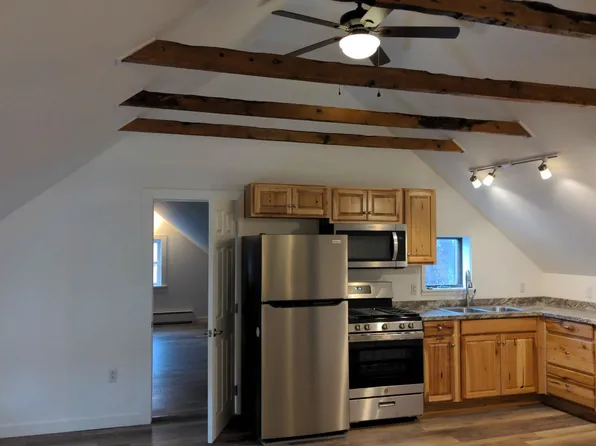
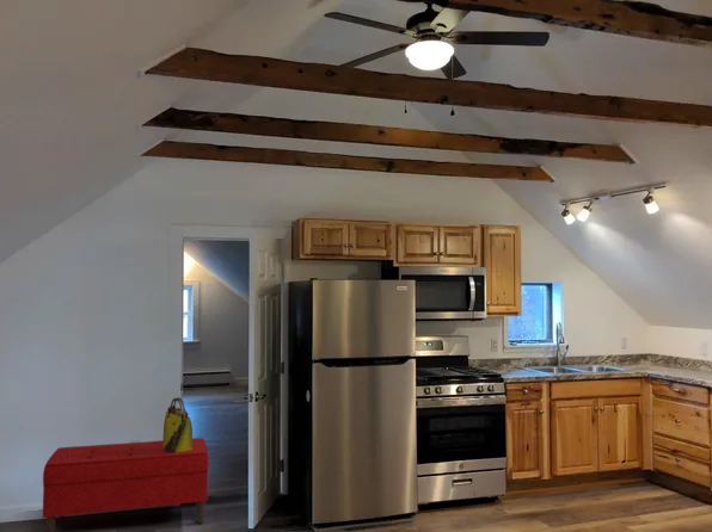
+ bench (130, 484)
+ tote bag (177, 422)
